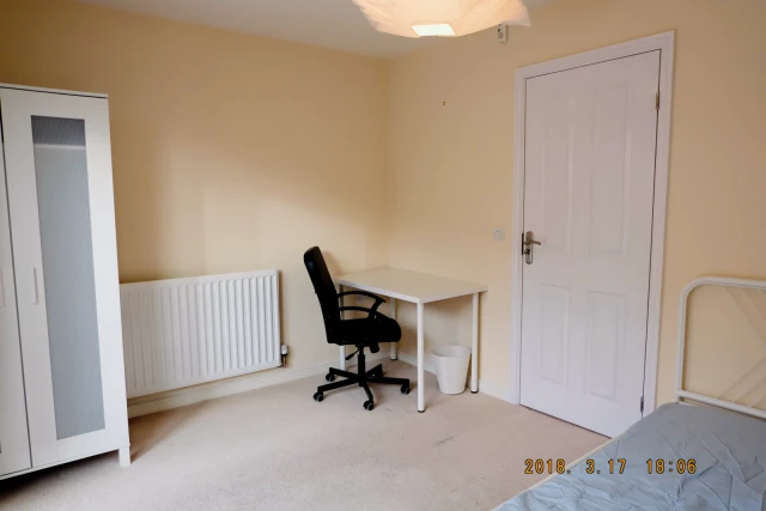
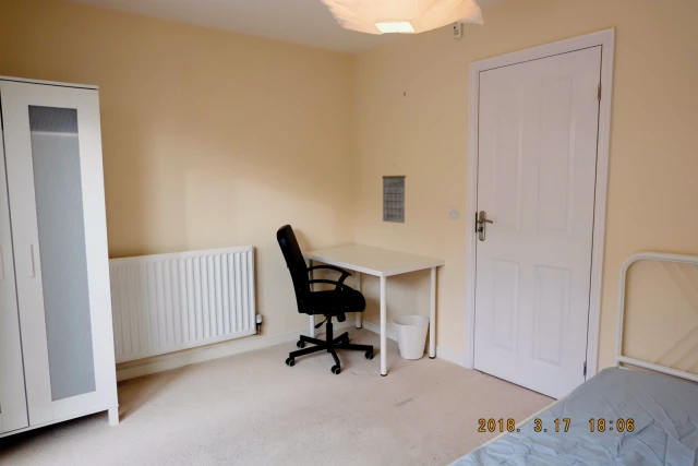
+ calendar (393, 193)
